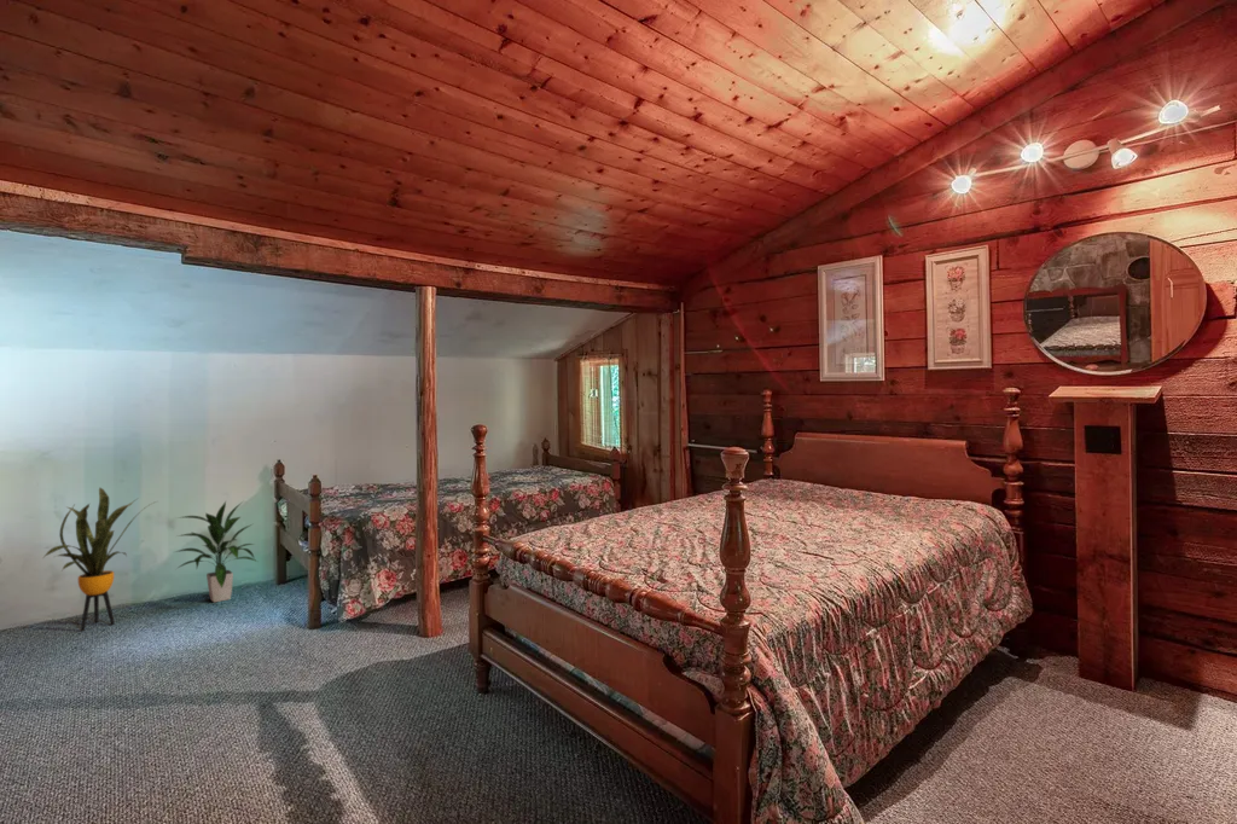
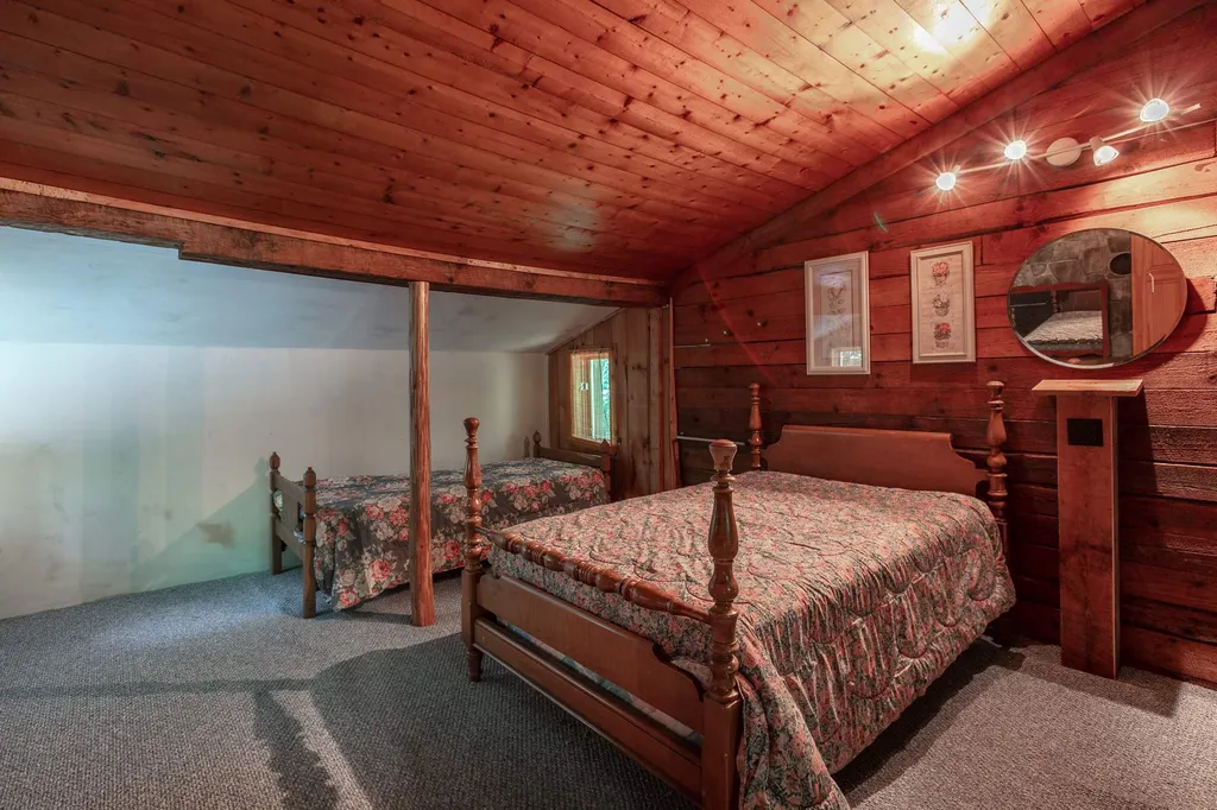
- indoor plant (217, 551)
- house plant (103, 557)
